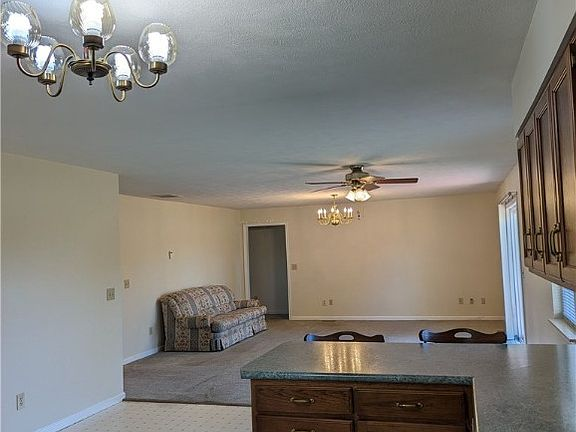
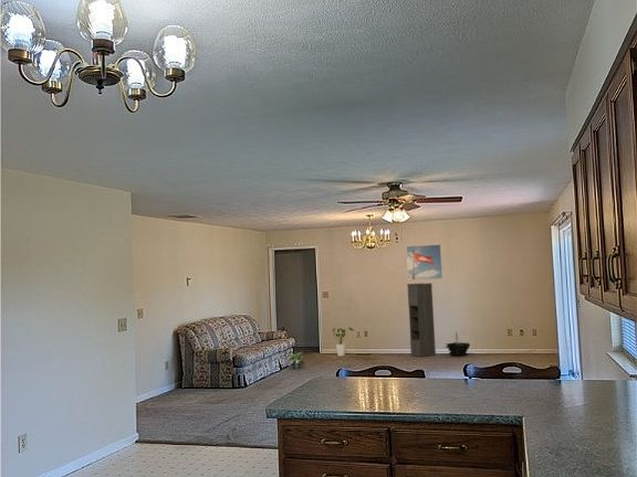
+ storage cabinet (420, 319)
+ house plant (342, 340)
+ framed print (424, 262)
+ basket (457, 343)
+ potted plant (296, 359)
